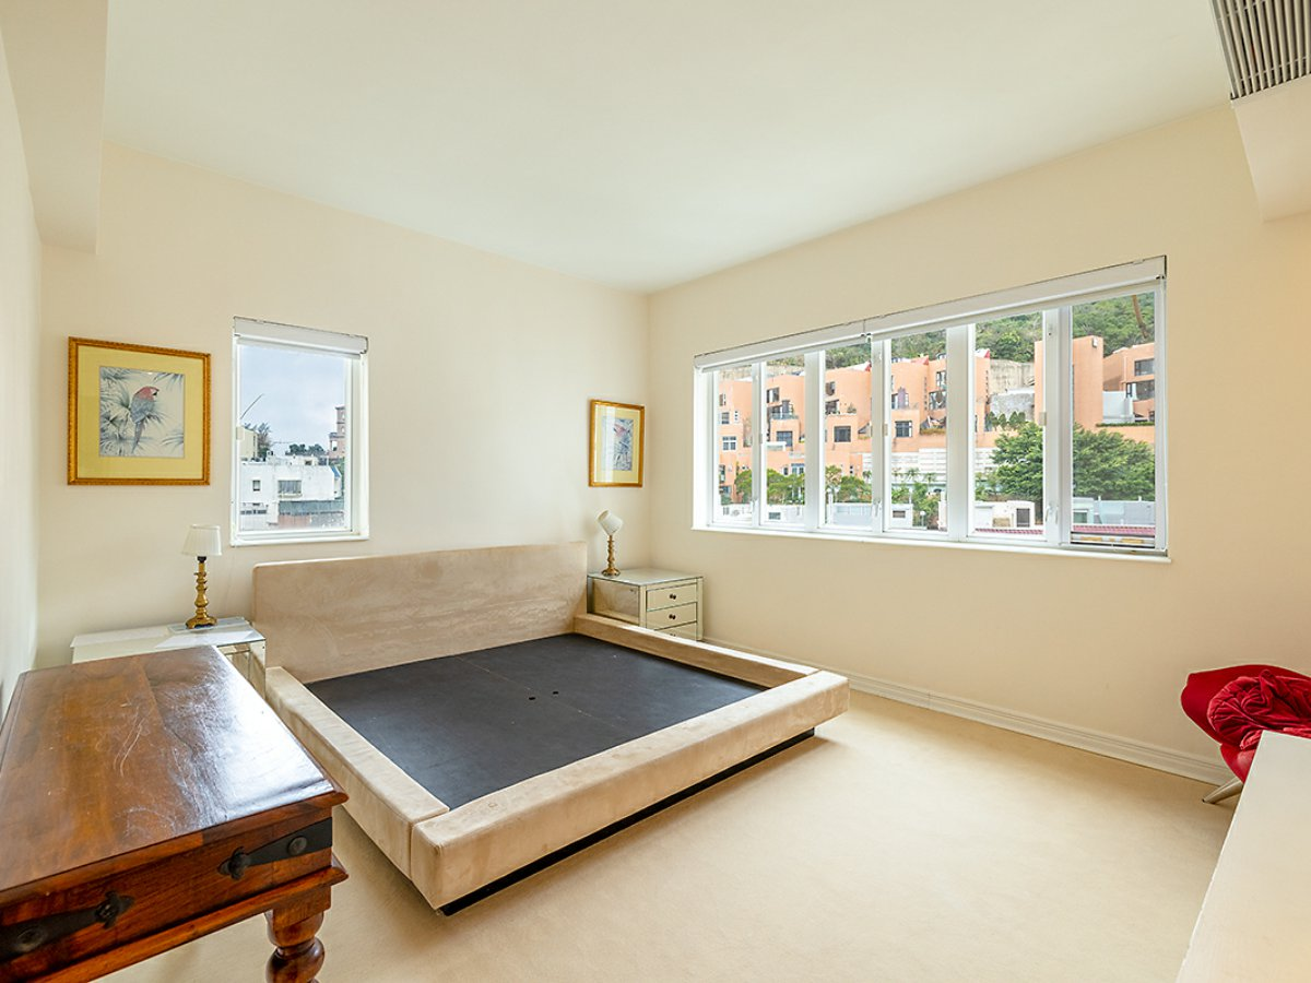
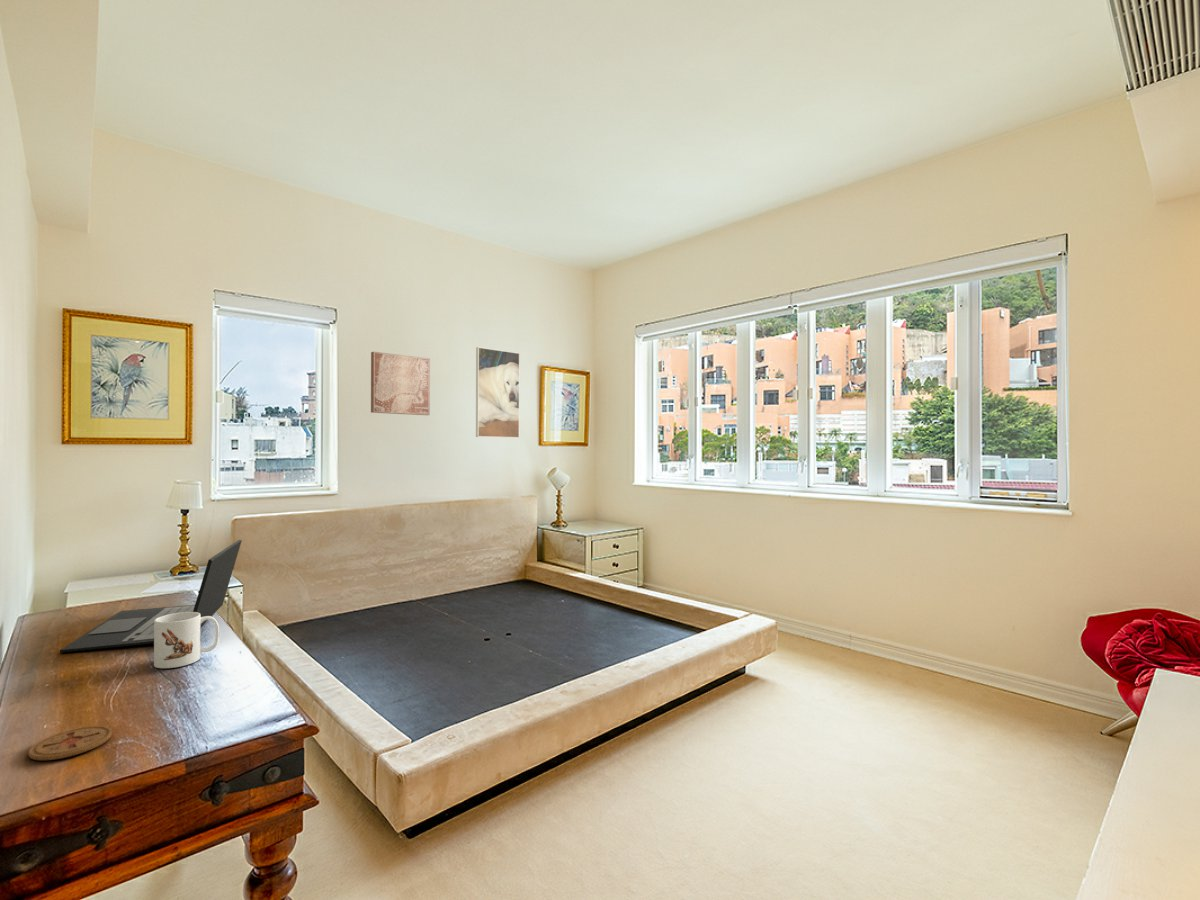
+ mug (187, 637)
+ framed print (498, 393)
+ wall art (401, 384)
+ coaster (71, 742)
+ laptop (163, 607)
